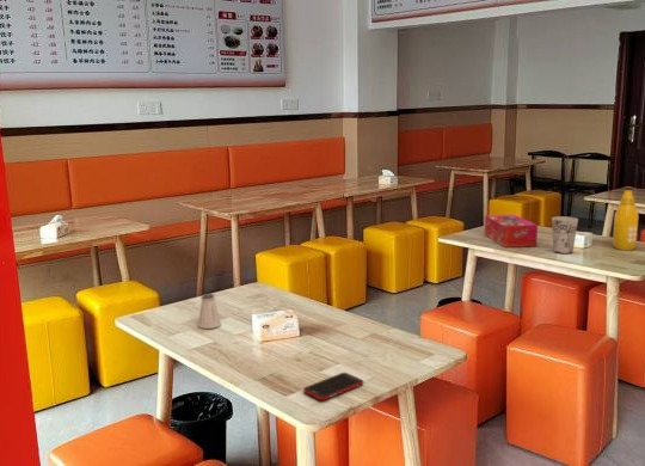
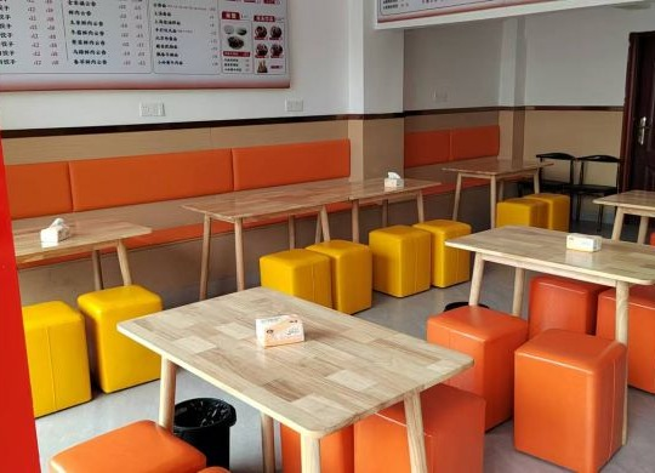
- cell phone (333, 386)
- saltshaker (208, 309)
- cup (564, 234)
- bottle (626, 217)
- tissue box (509, 229)
